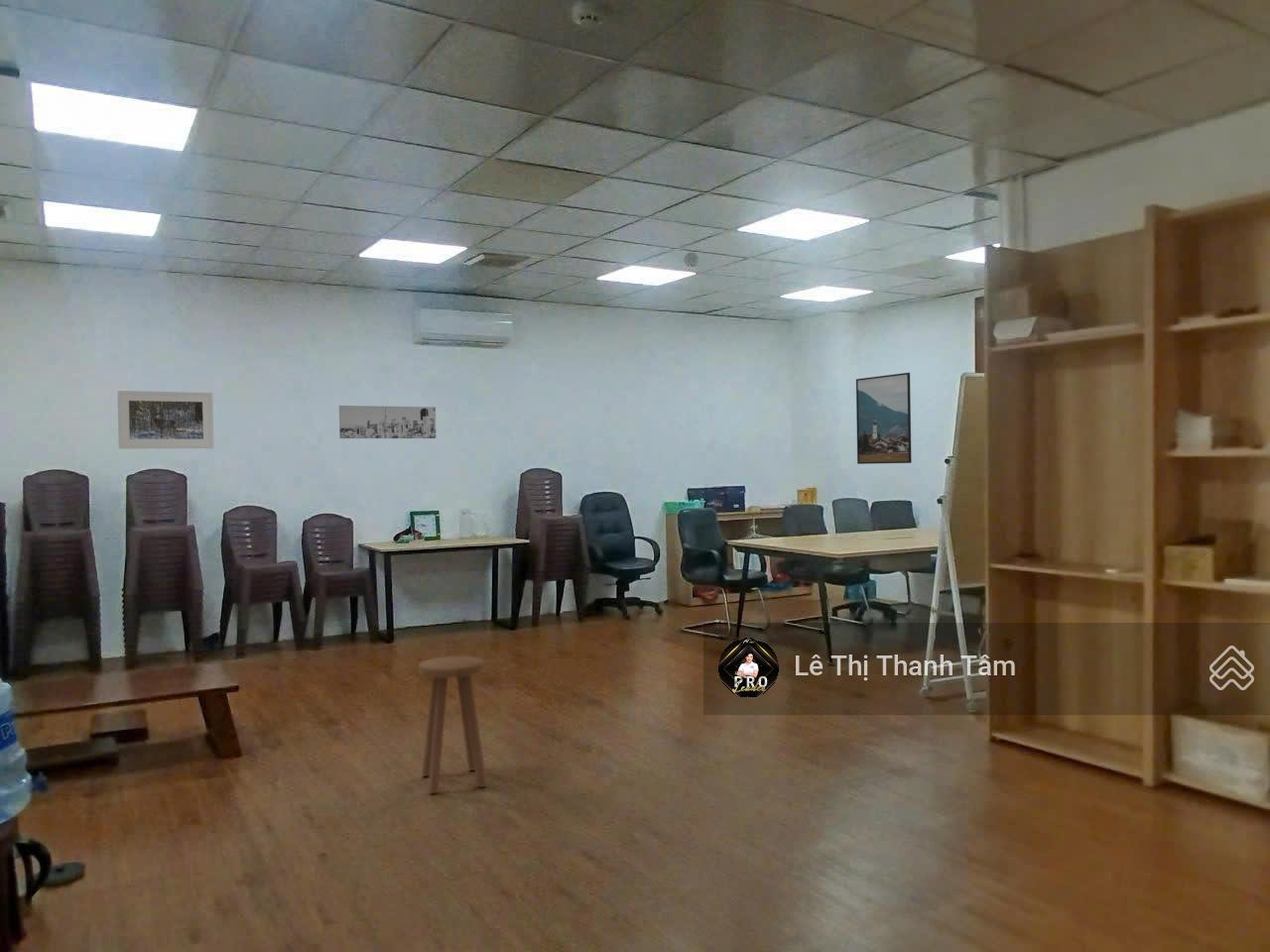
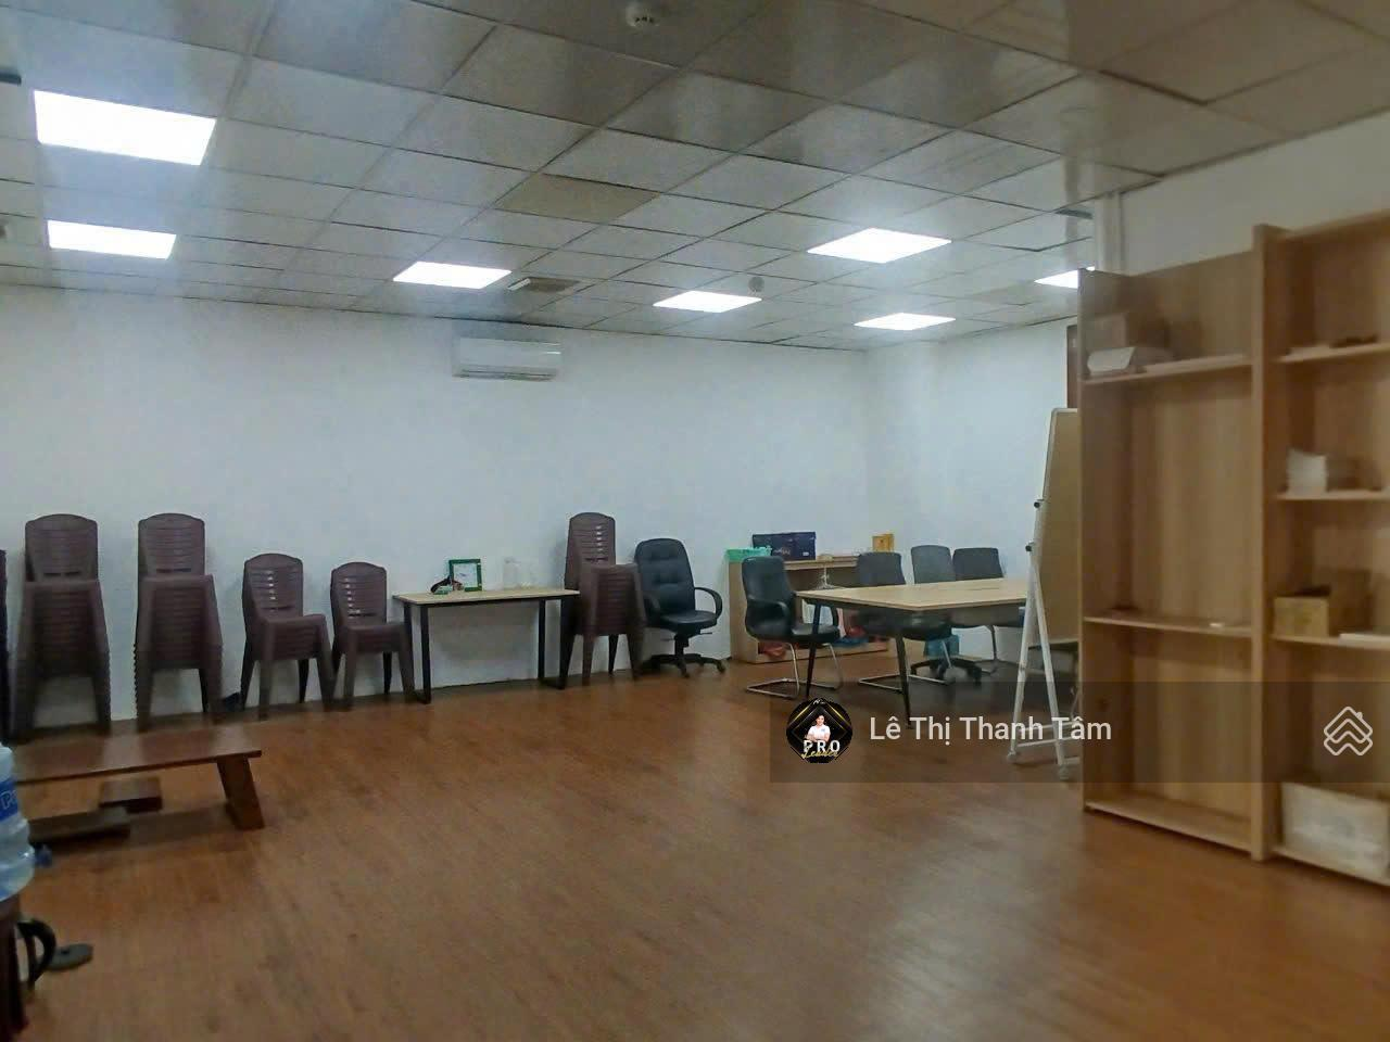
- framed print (882, 419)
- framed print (167, 419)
- wall art (388, 421)
- stool (444, 721)
